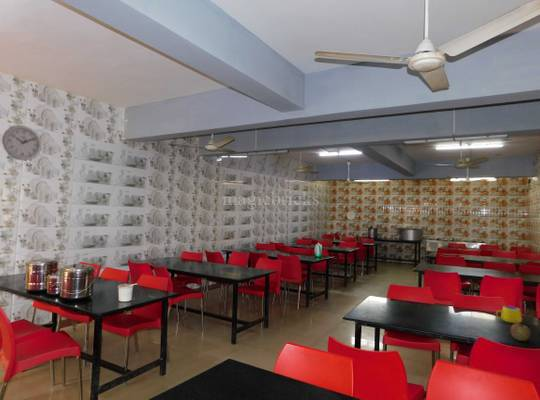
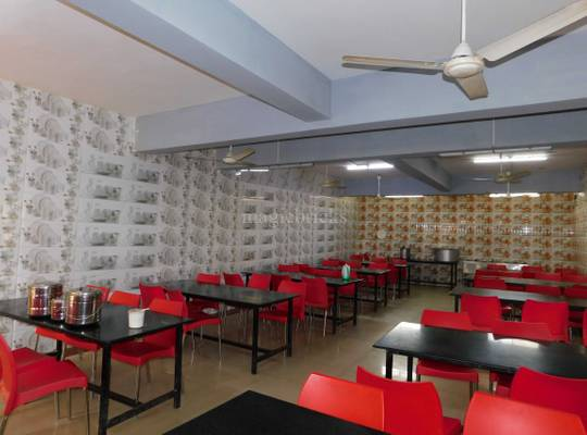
- apple (520, 330)
- mug (508, 314)
- wall clock (23, 142)
